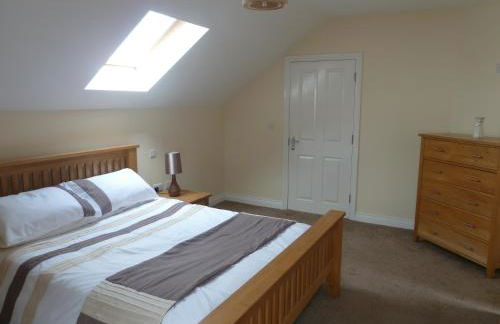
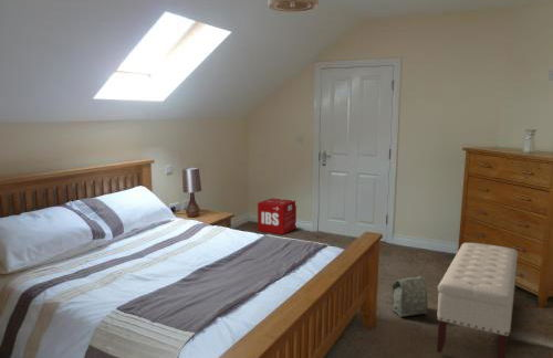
+ product box (276, 215)
+ bag (409, 294)
+ bench (480, 294)
